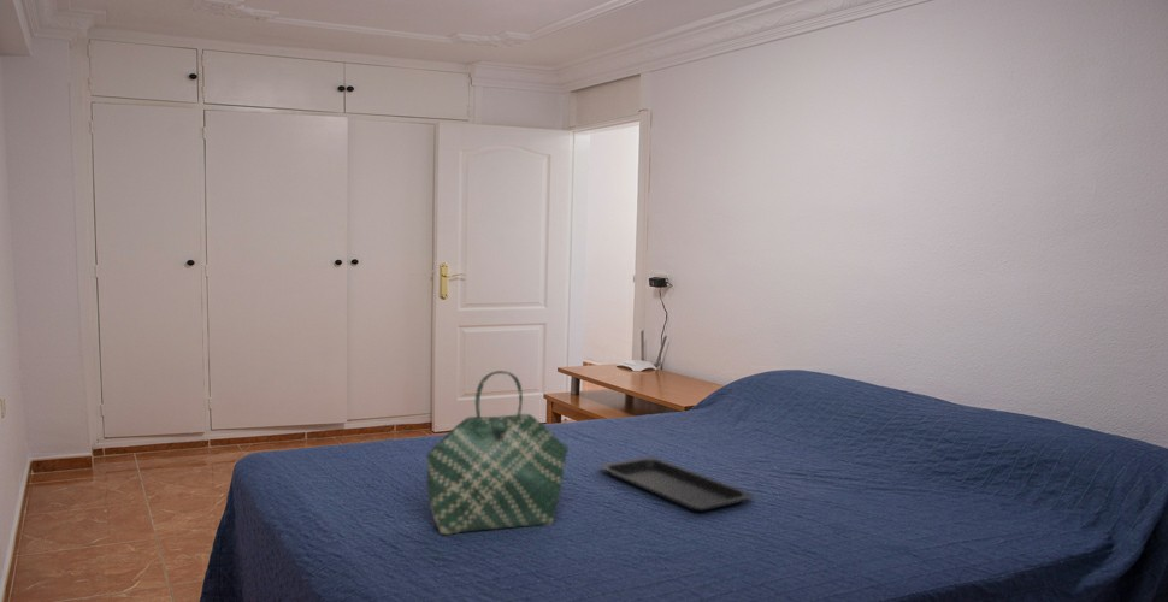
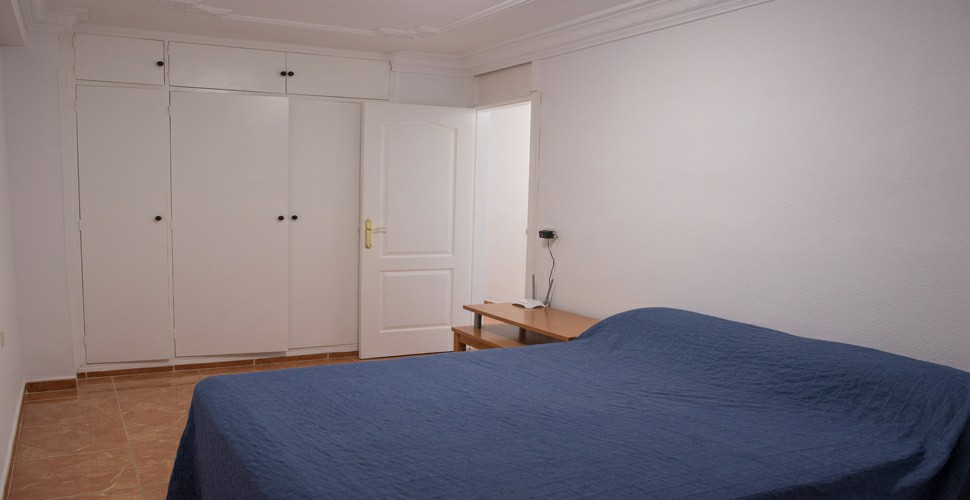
- tote bag (499, 448)
- serving tray (672, 483)
